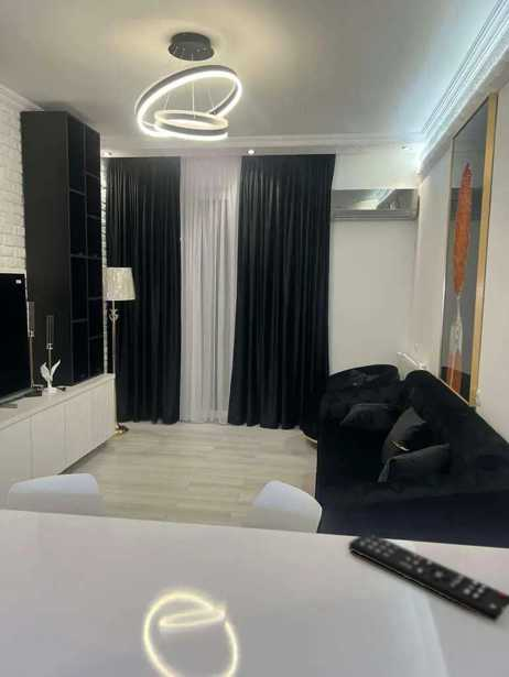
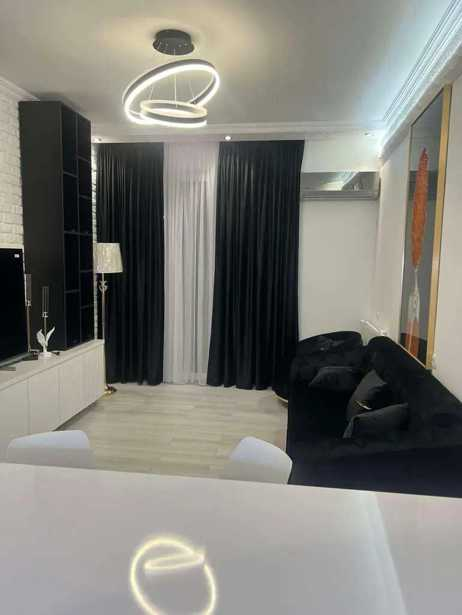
- remote control (422, 569)
